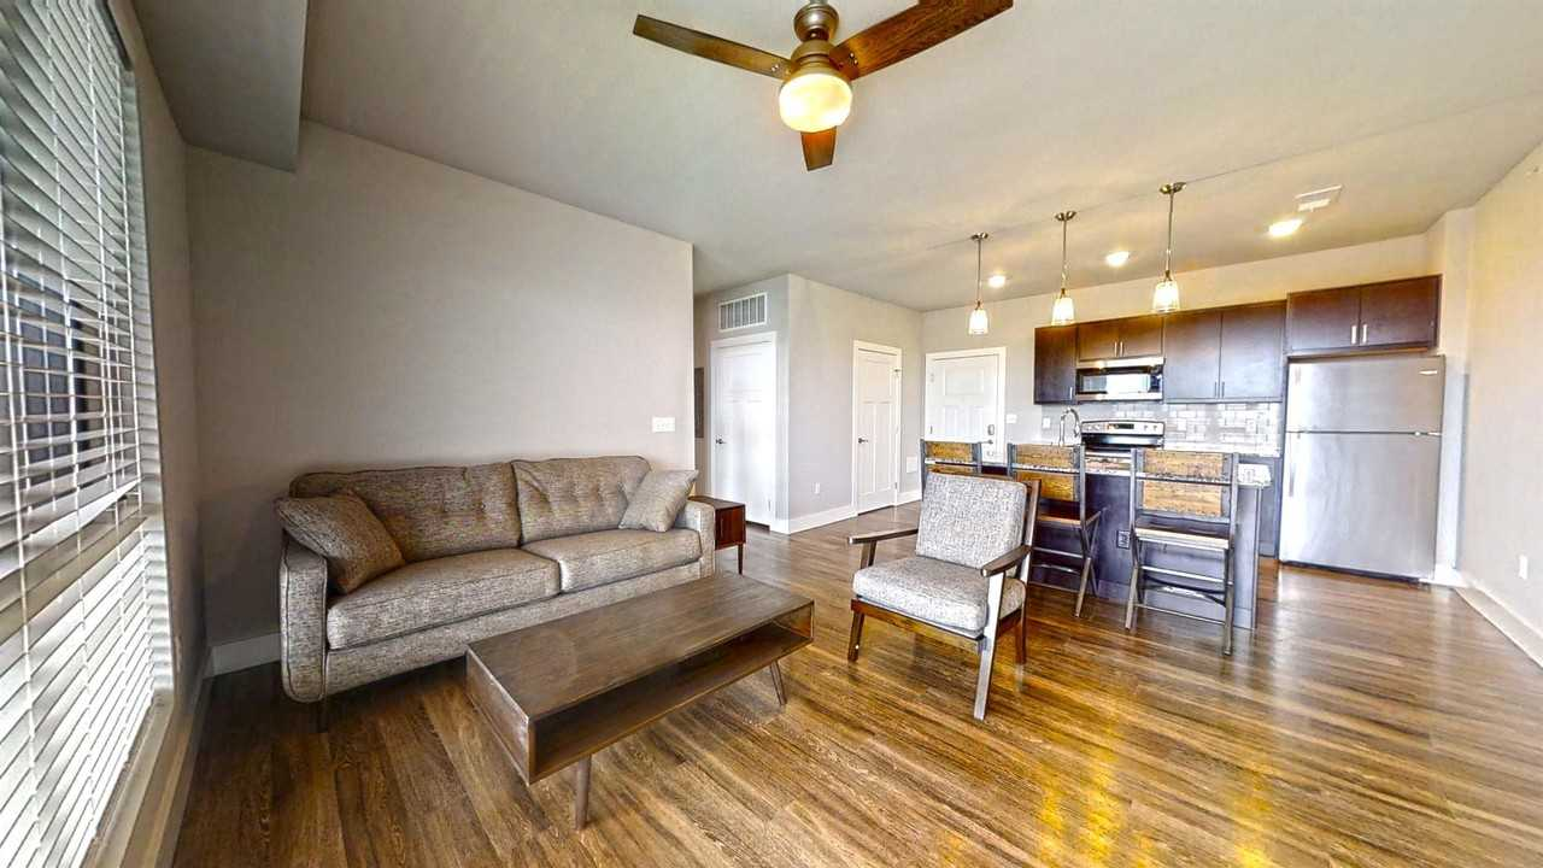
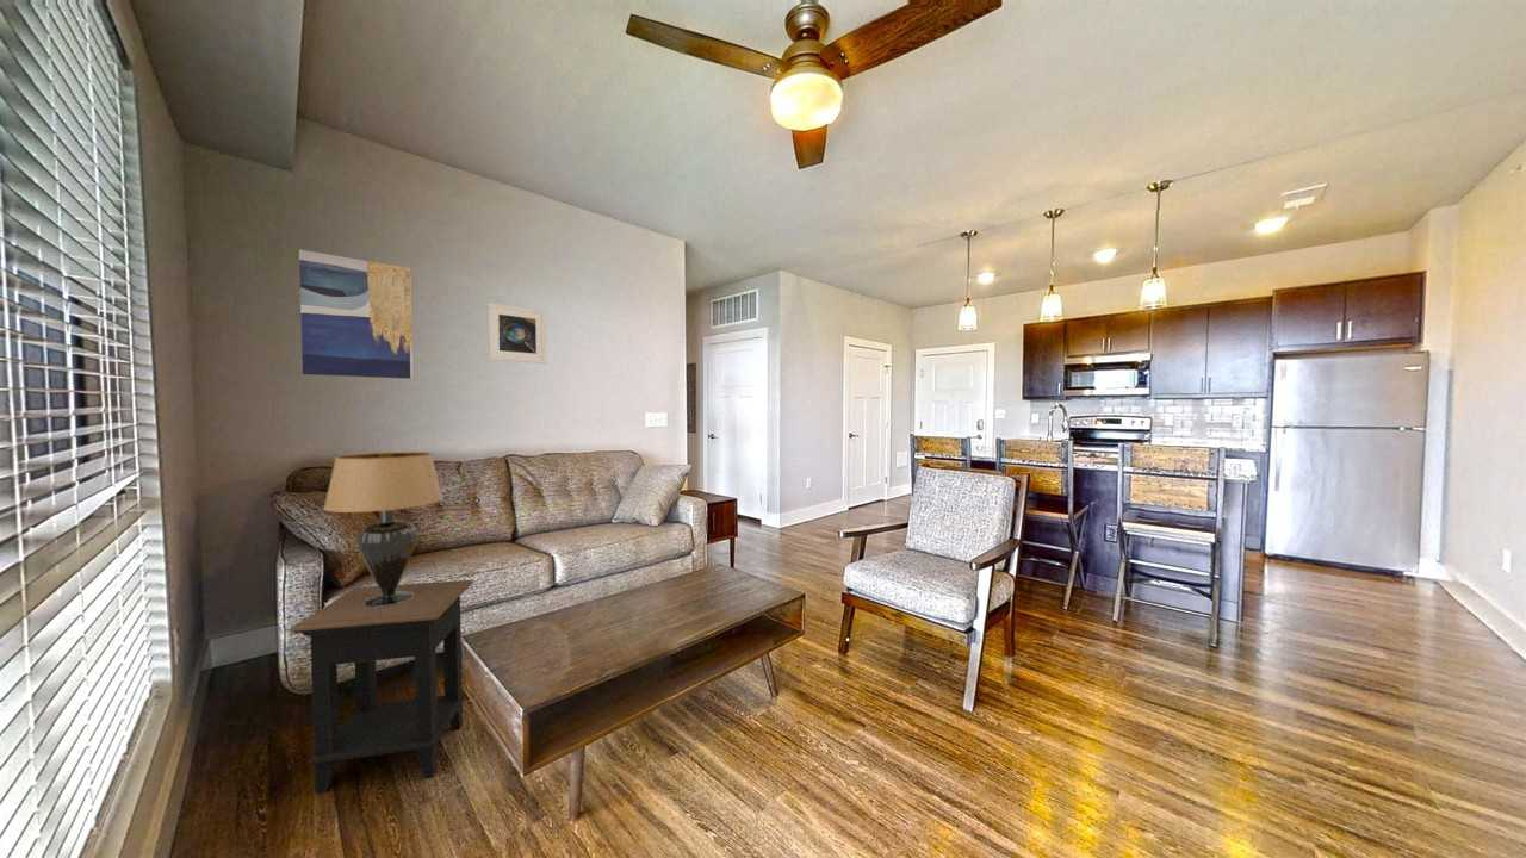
+ wall art (359, 318)
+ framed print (517, 334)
+ side table (376, 679)
+ table lamp (386, 527)
